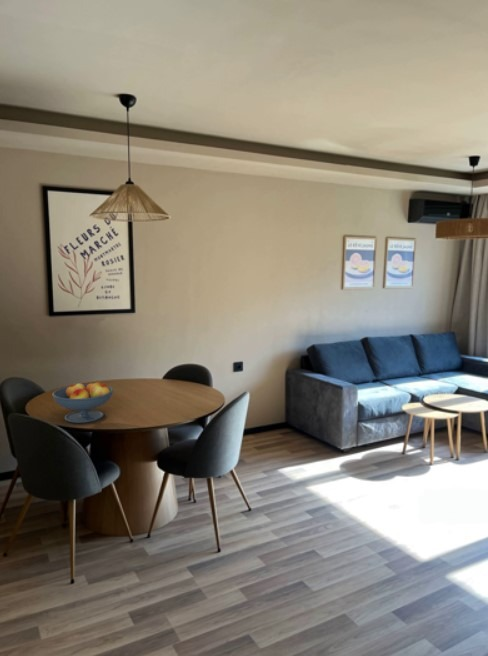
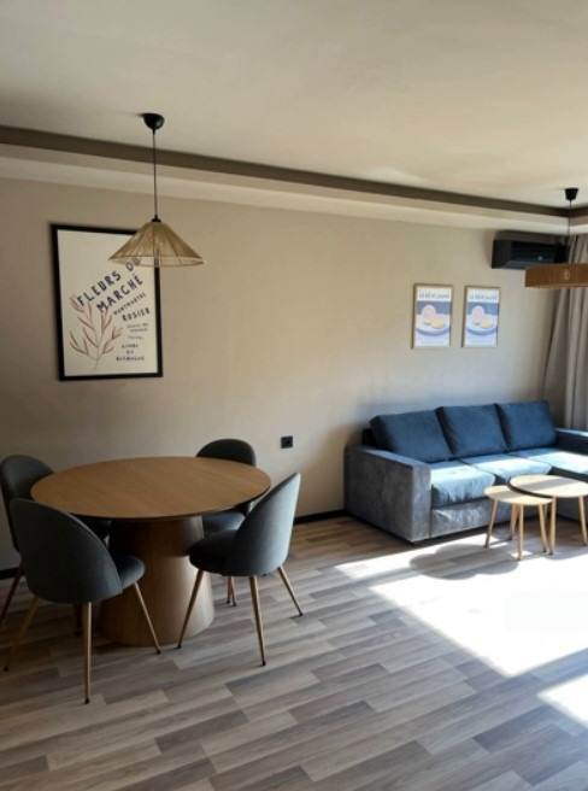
- fruit bowl (83, 399)
